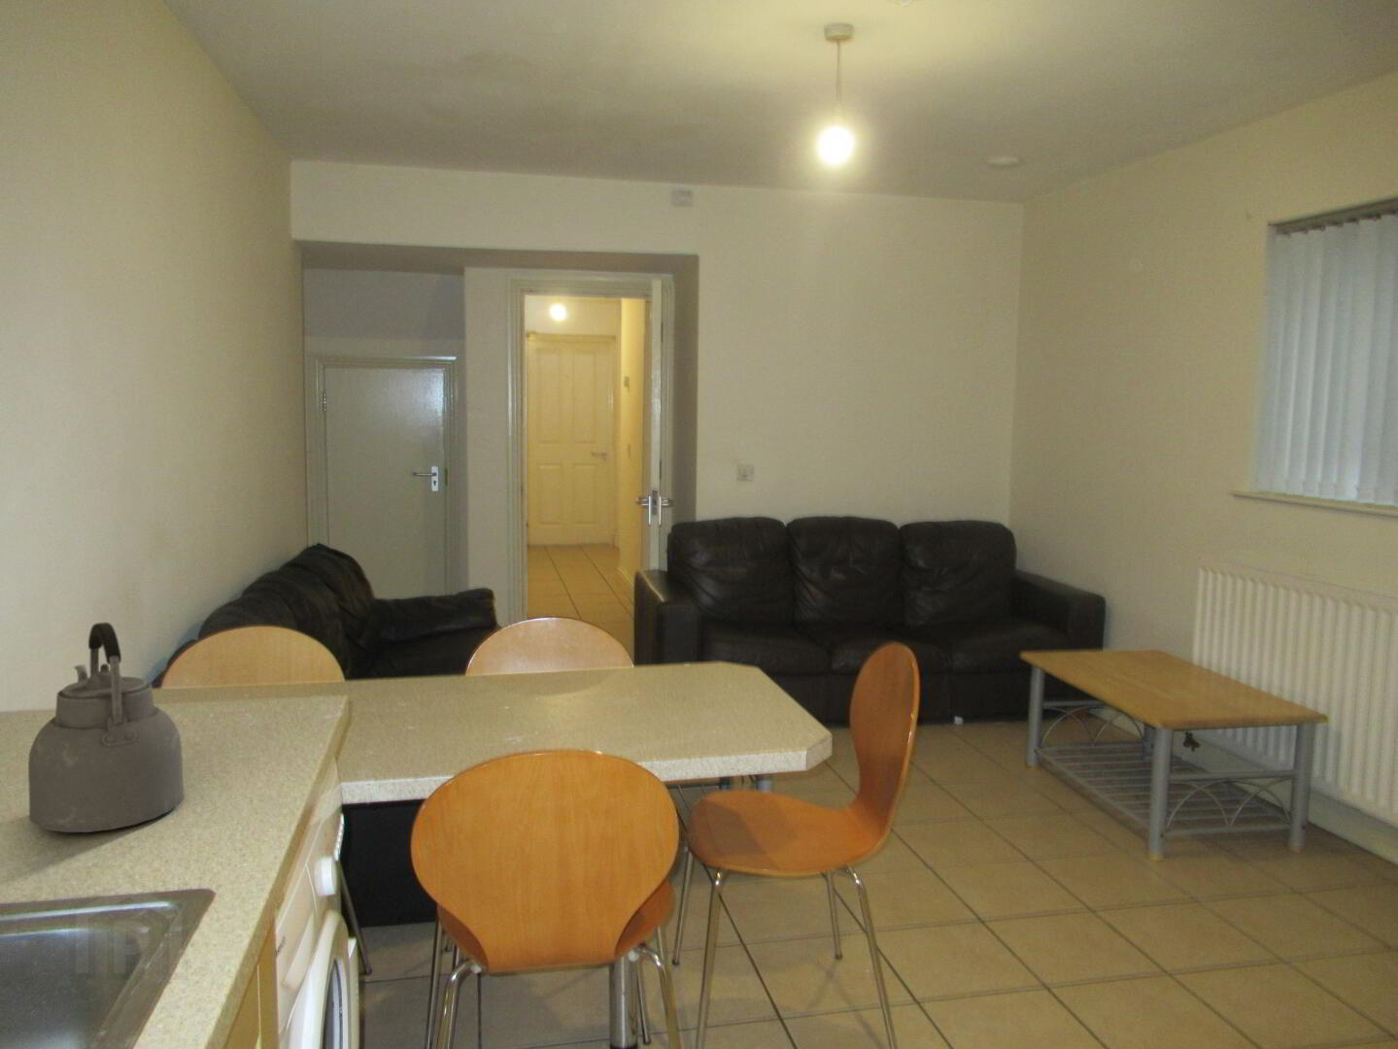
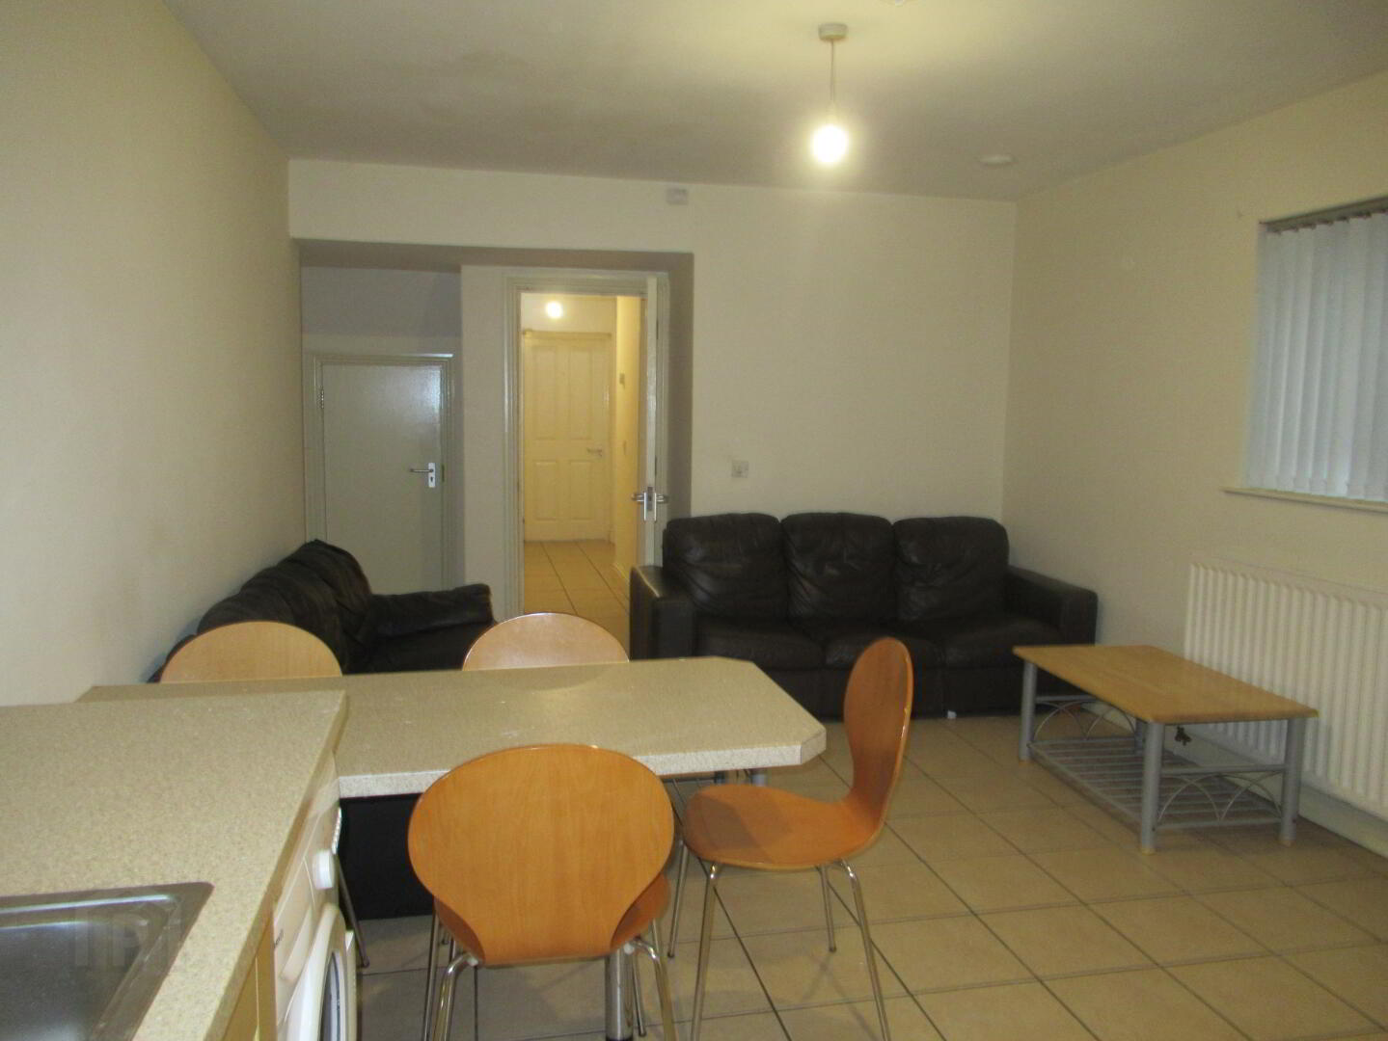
- kettle (99, 710)
